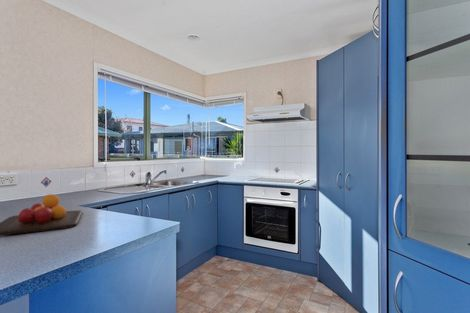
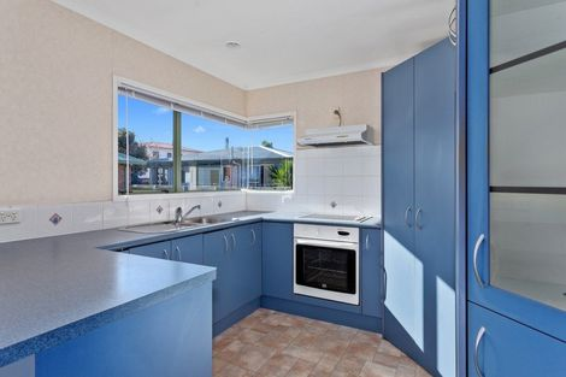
- chopping board (41, 209)
